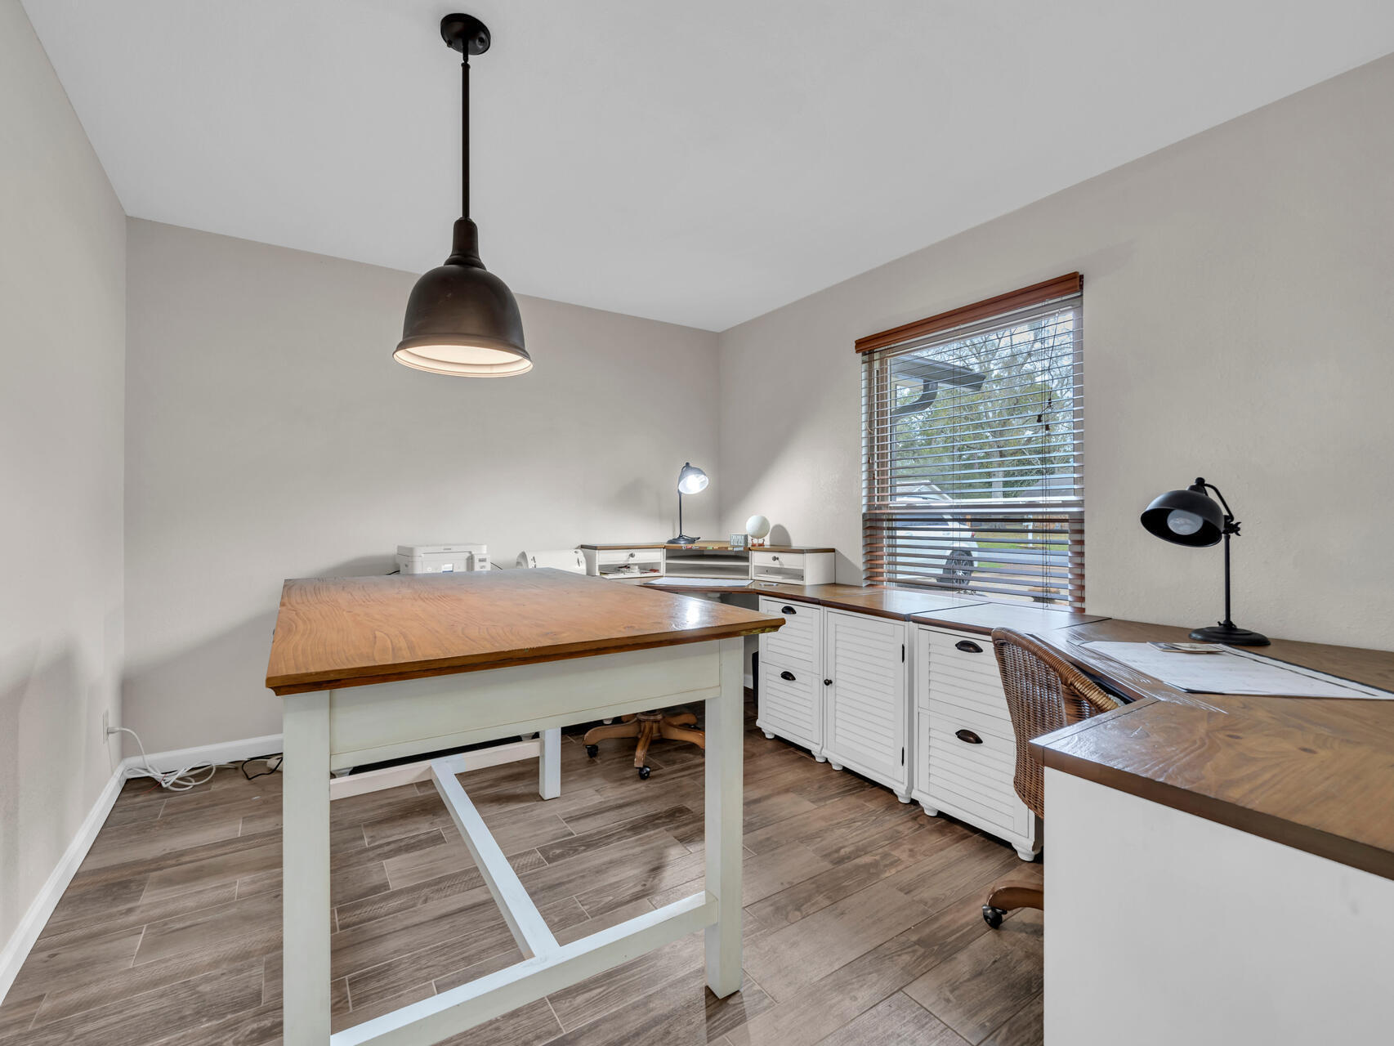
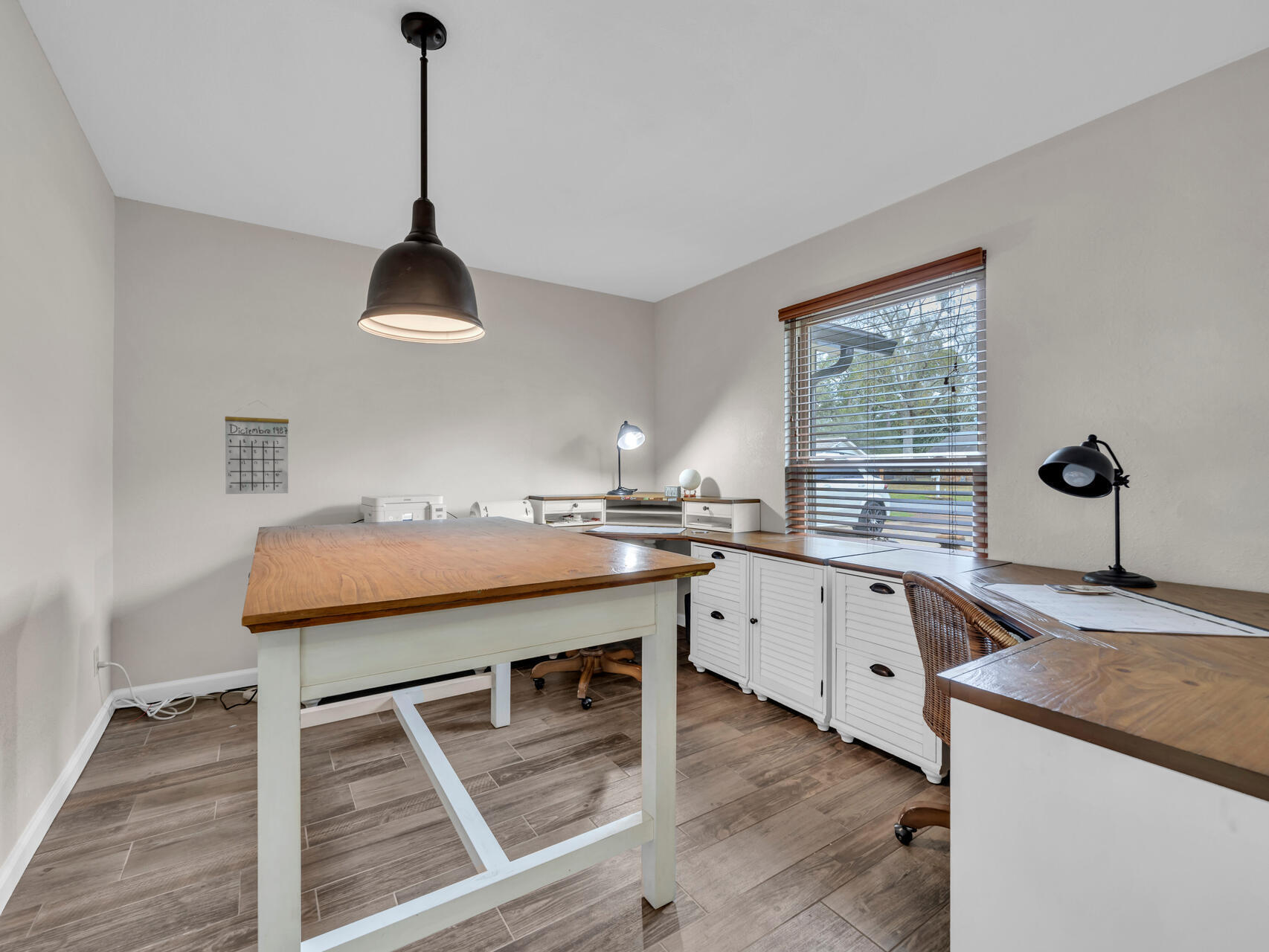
+ calendar (257, 446)
